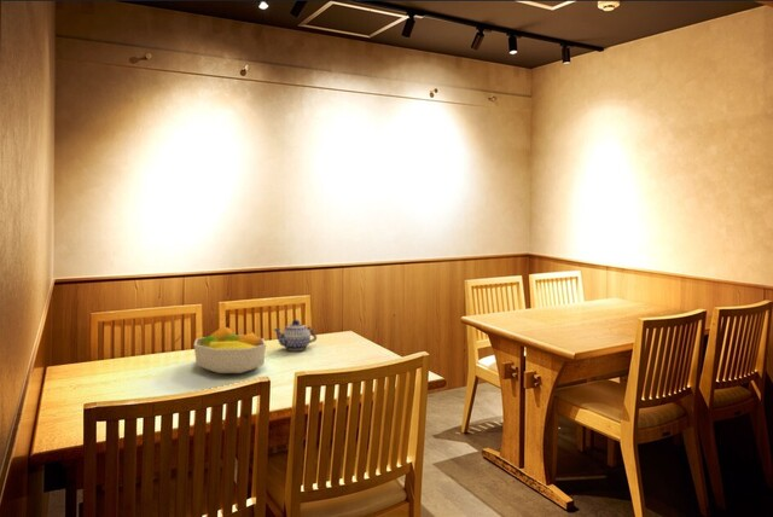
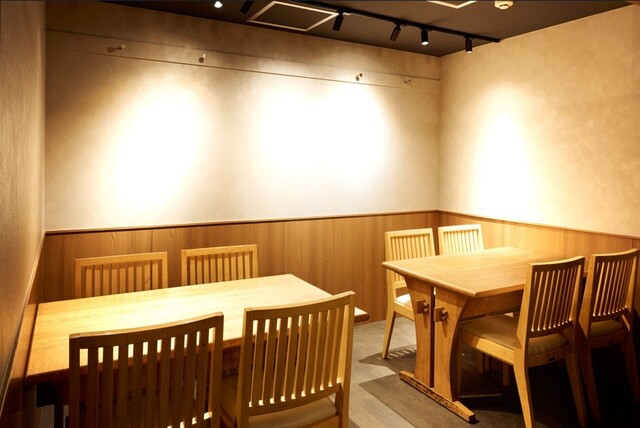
- teapot (295, 333)
- fruit bowl (229, 348)
